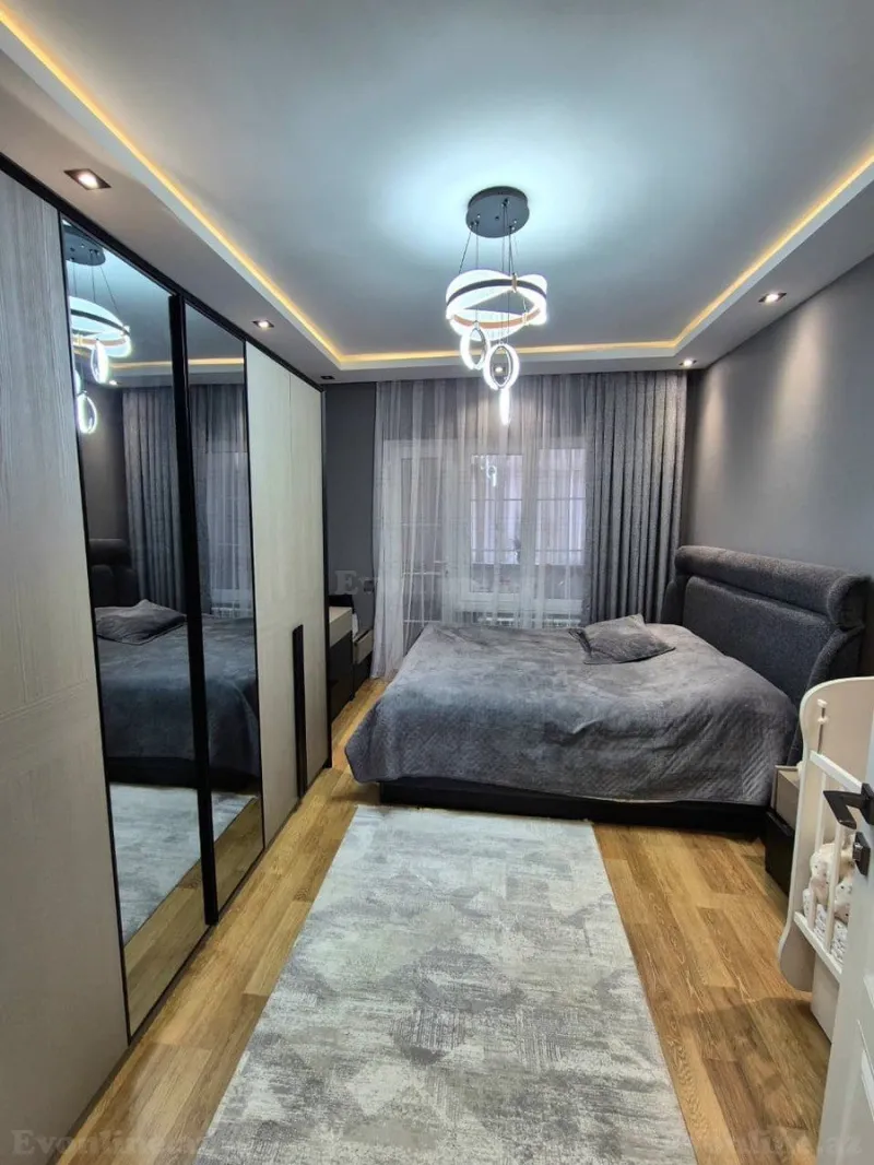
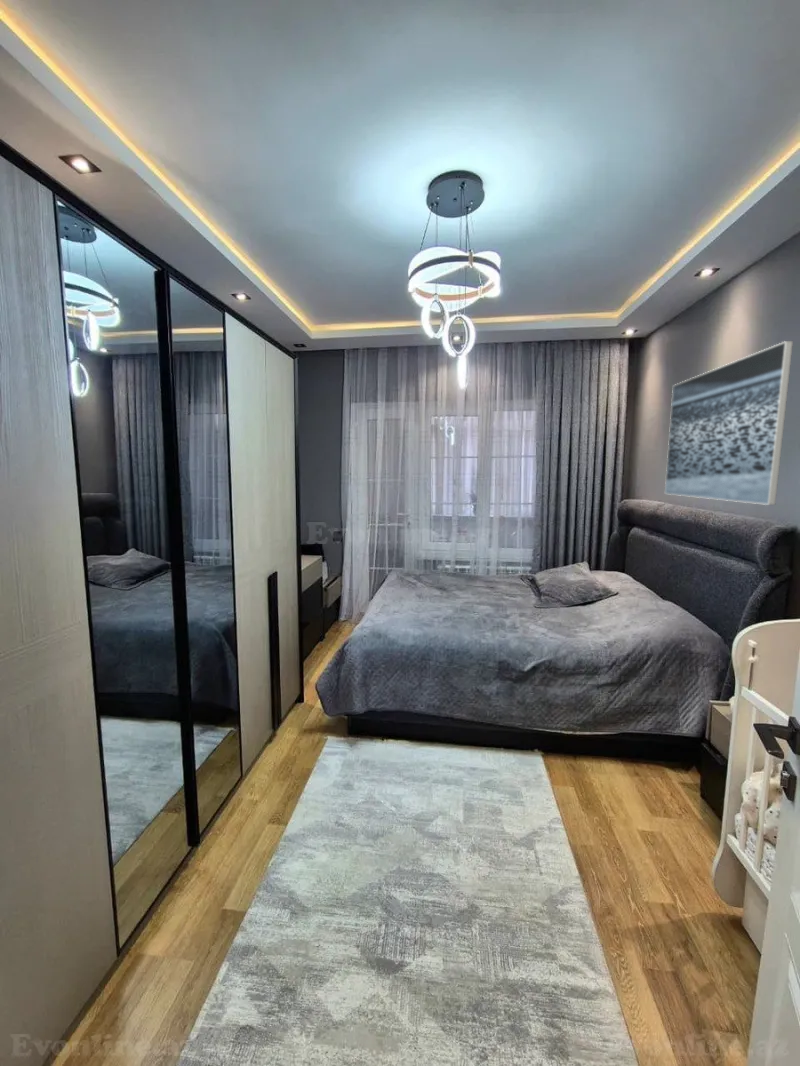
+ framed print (714, 434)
